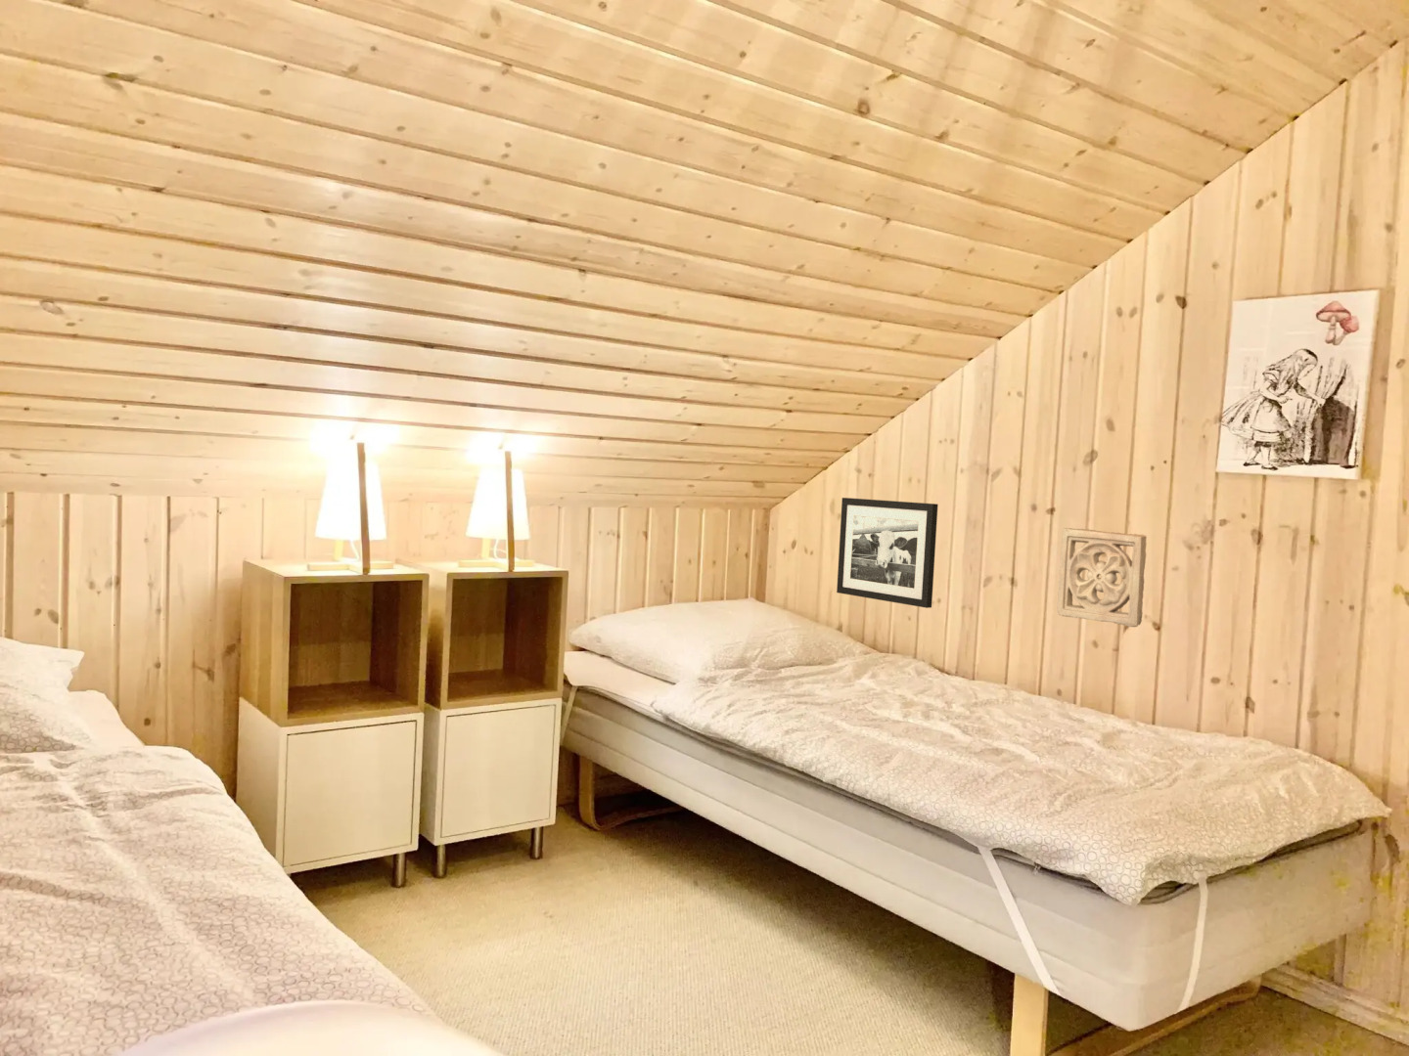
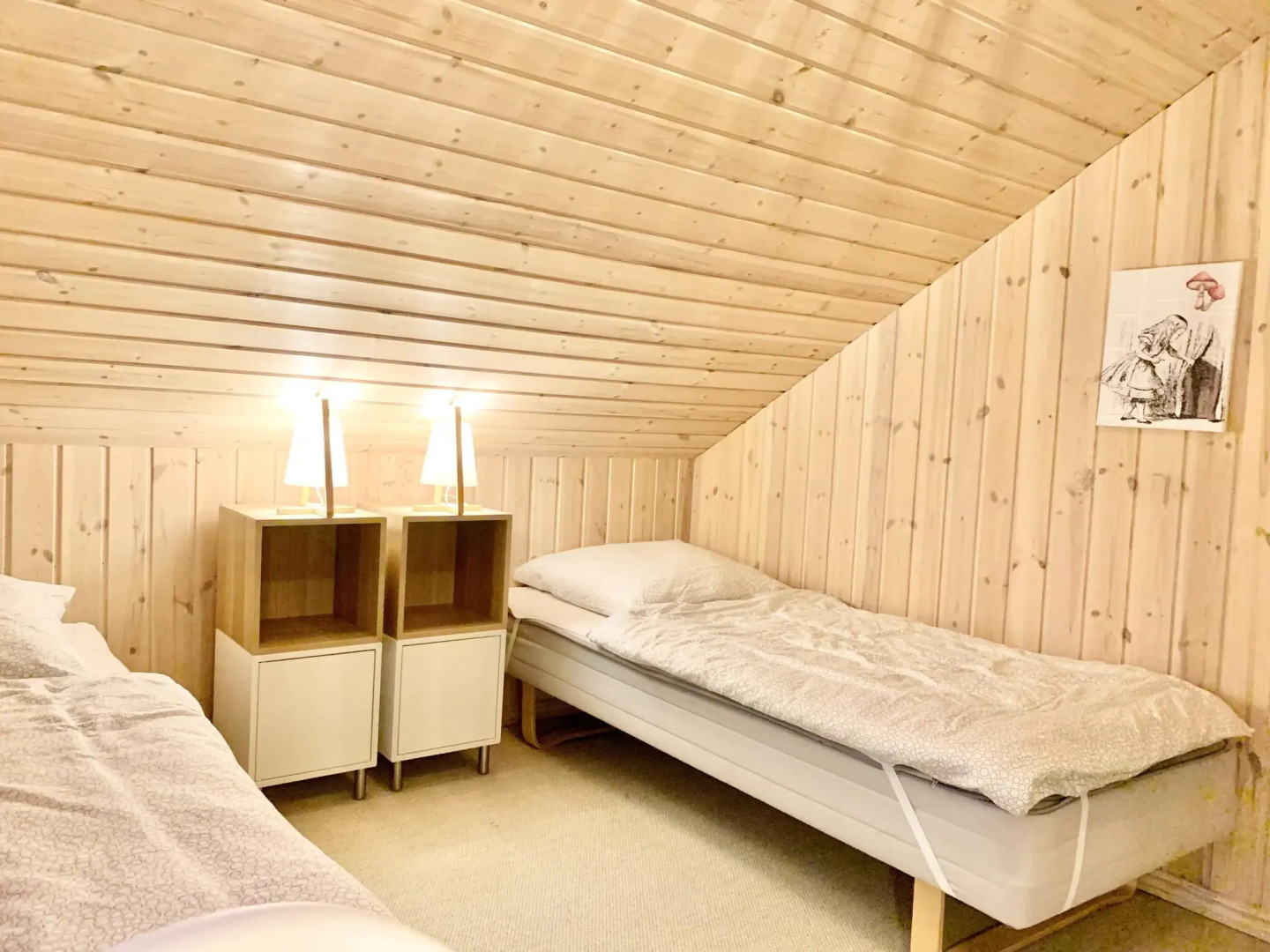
- wall ornament (1101, 575)
- picture frame (884, 549)
